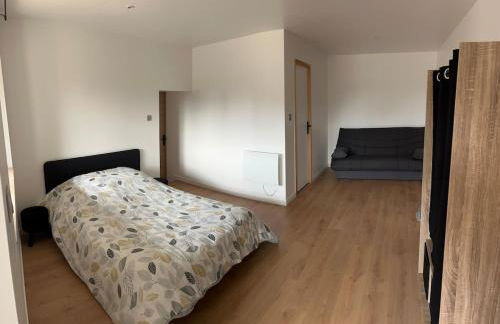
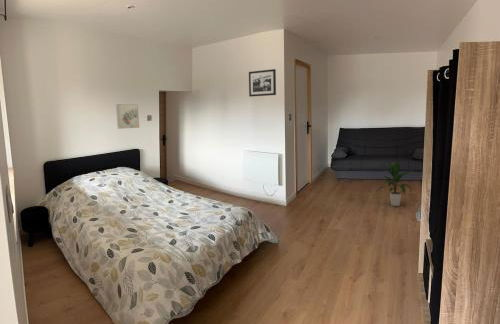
+ wall art (127, 116)
+ picture frame (262, 83)
+ indoor plant (394, 182)
